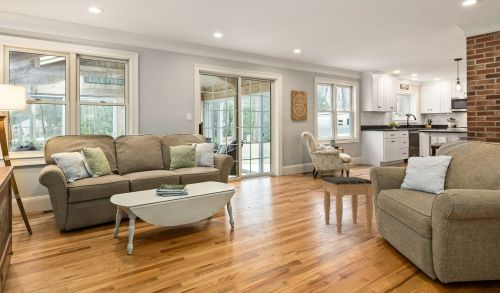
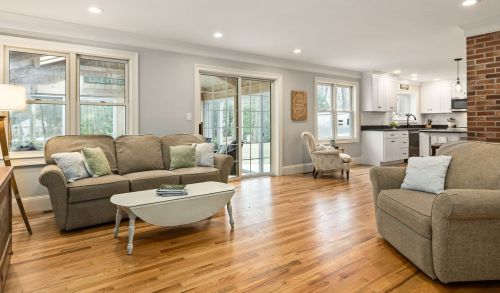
- footstool (351, 203)
